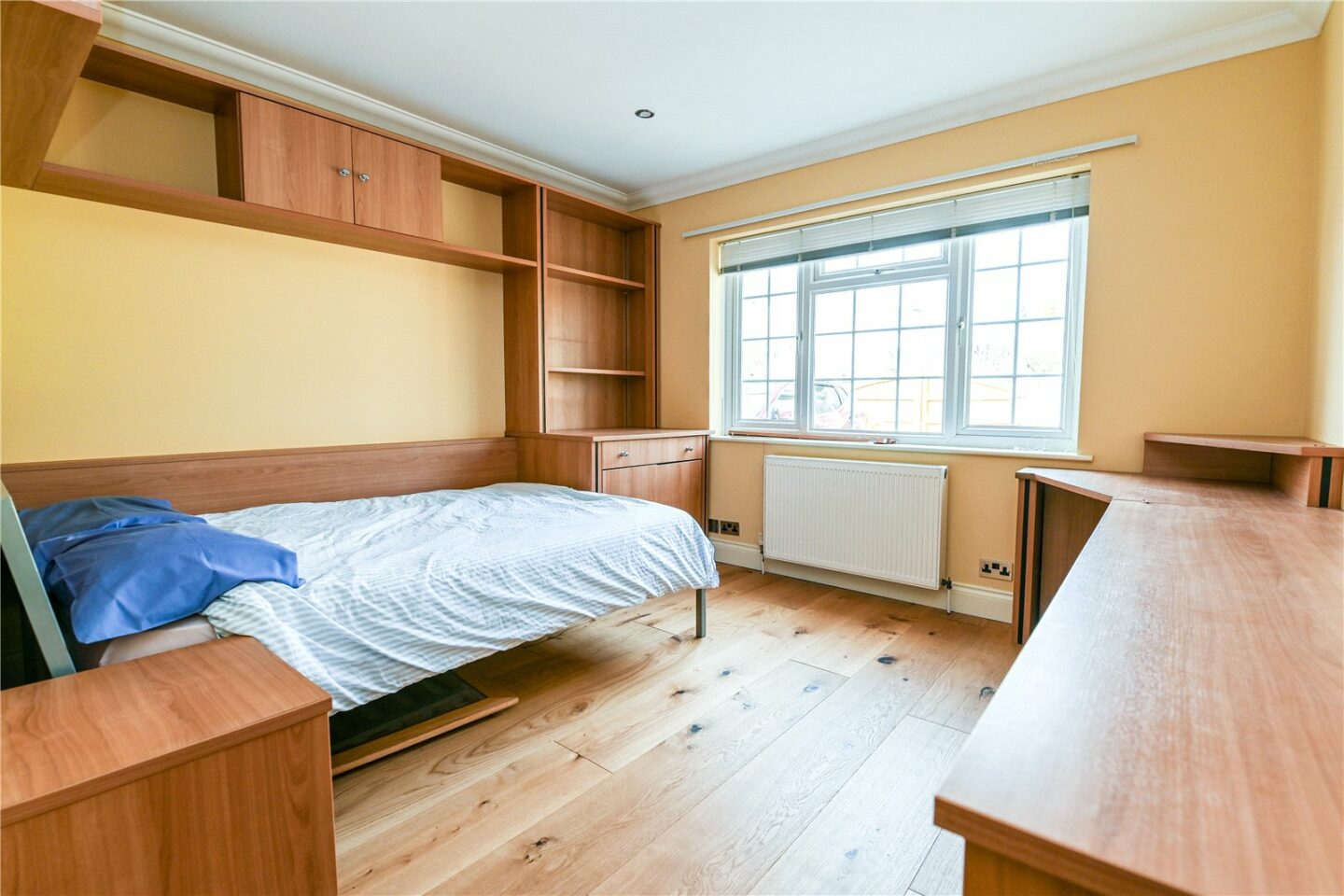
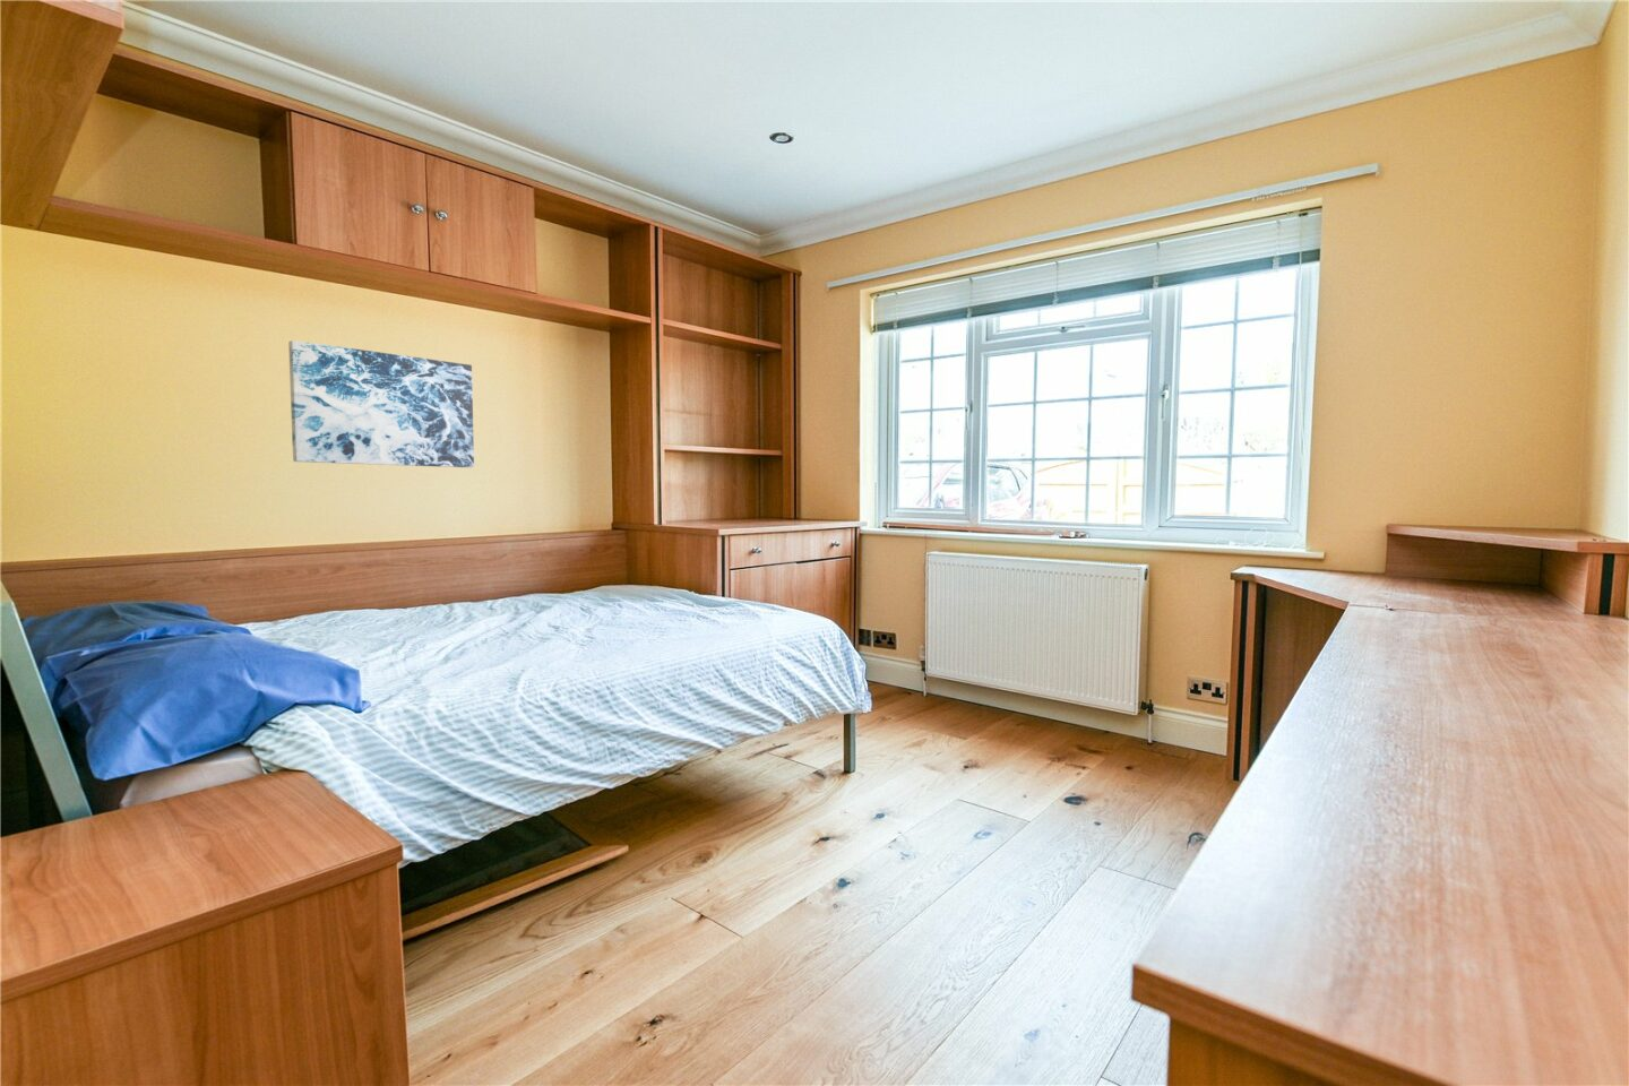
+ wall art (388, 410)
